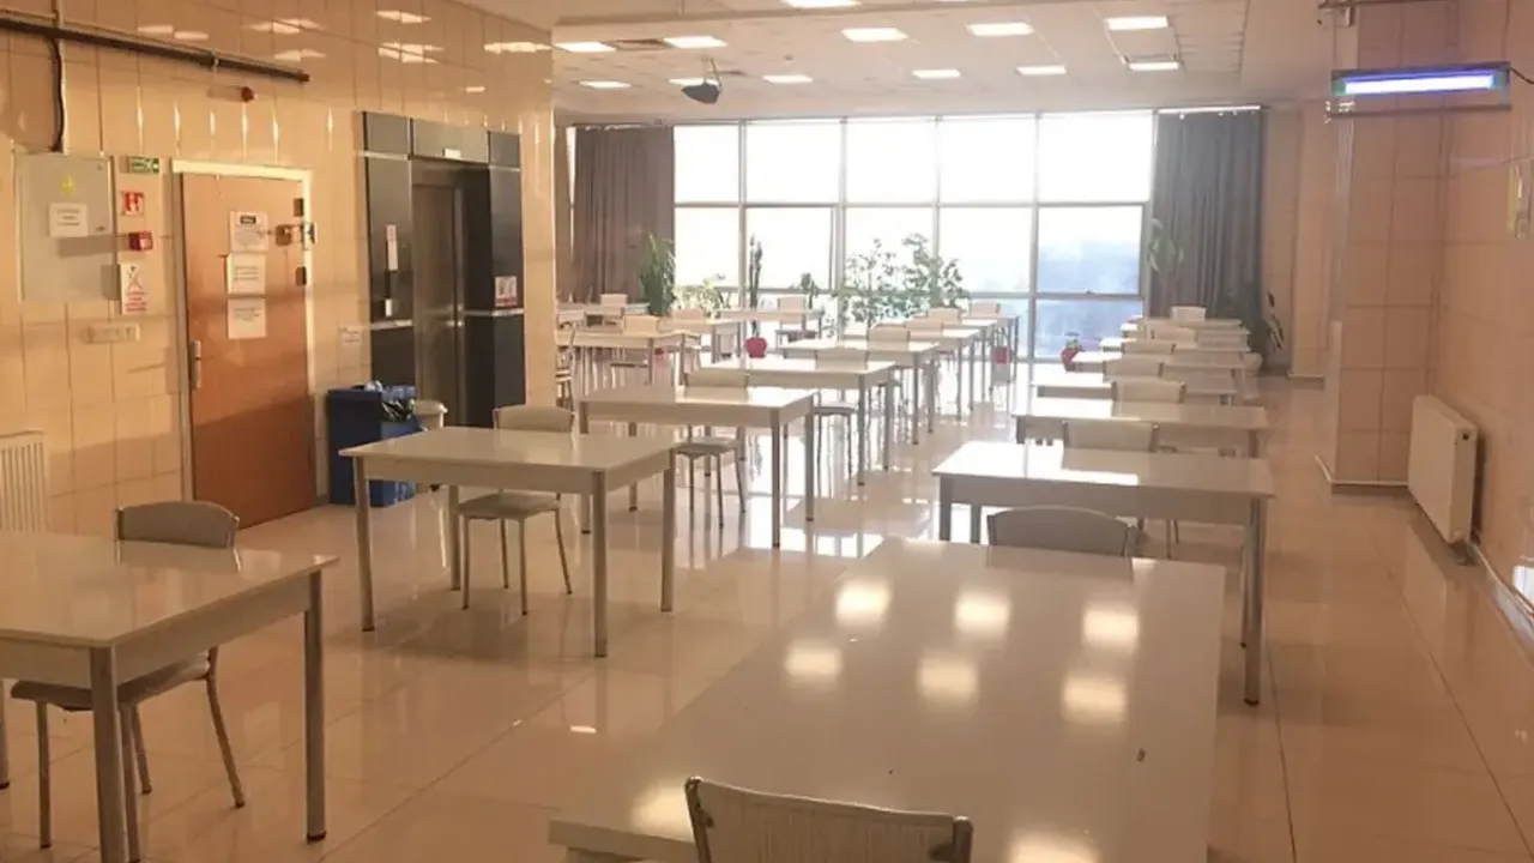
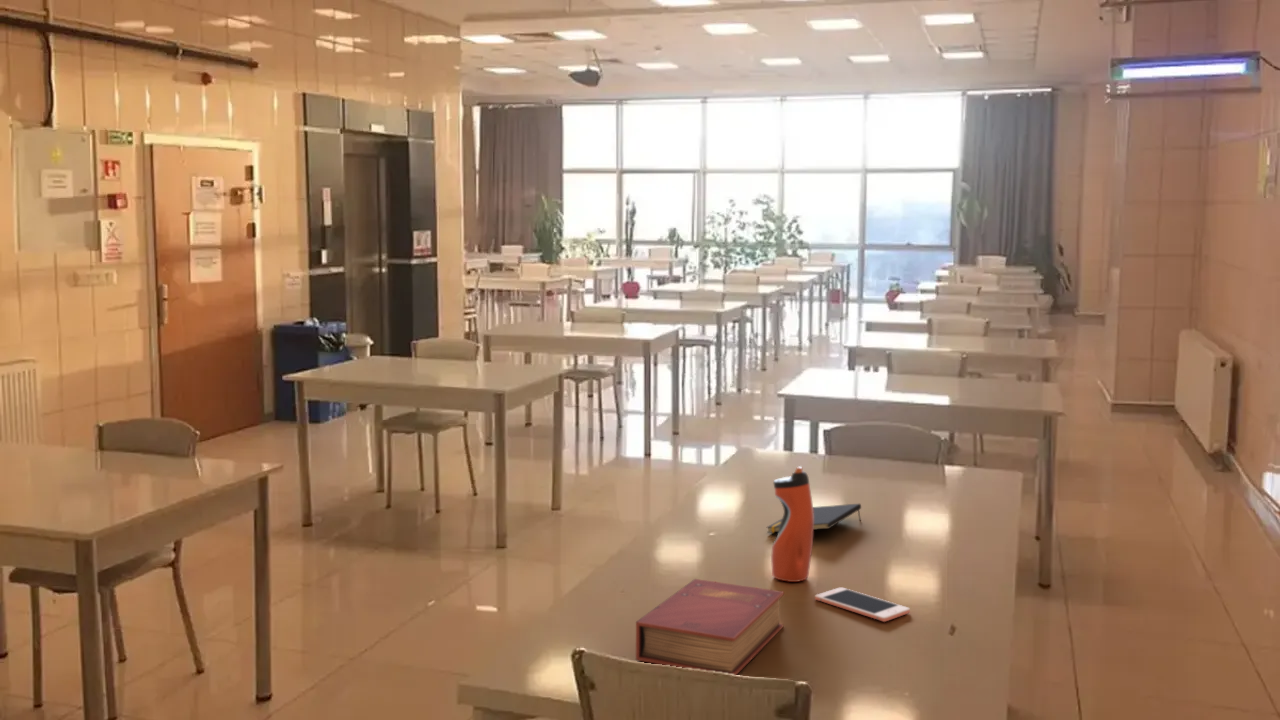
+ book (712, 624)
+ notepad (814, 517)
+ cell phone (861, 603)
+ water bottle (792, 522)
